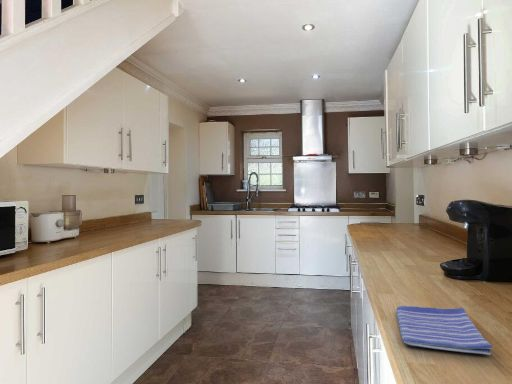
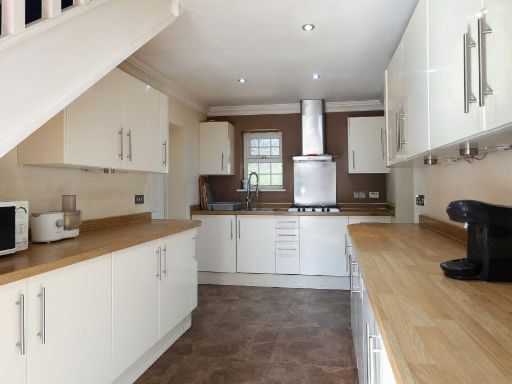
- dish towel (437, 325)
